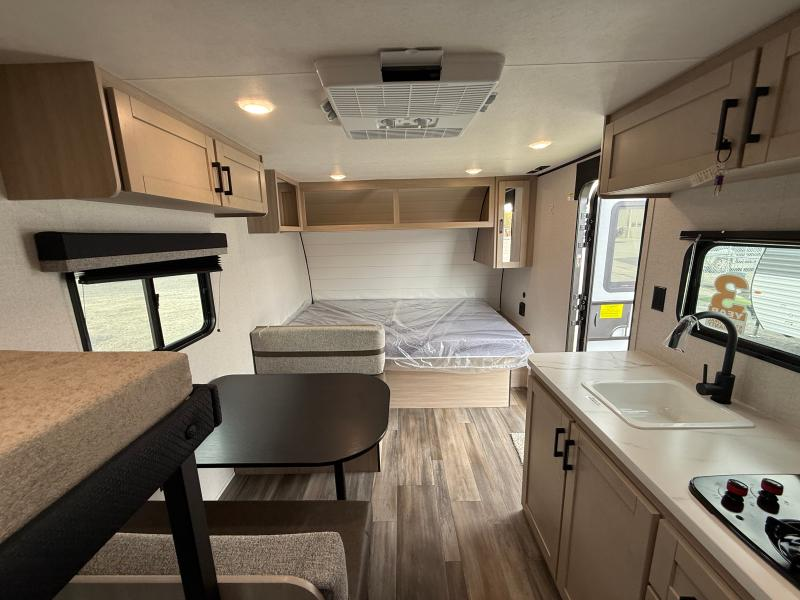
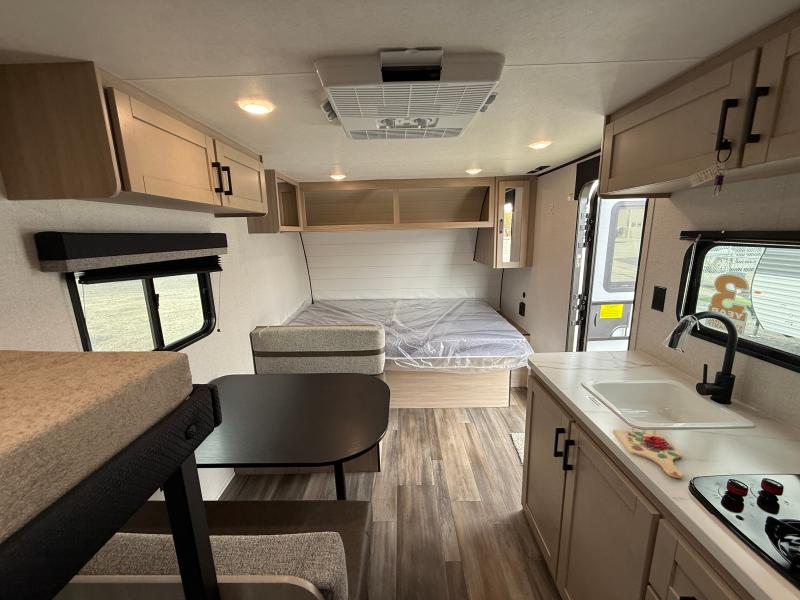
+ cutting board (655, 449)
